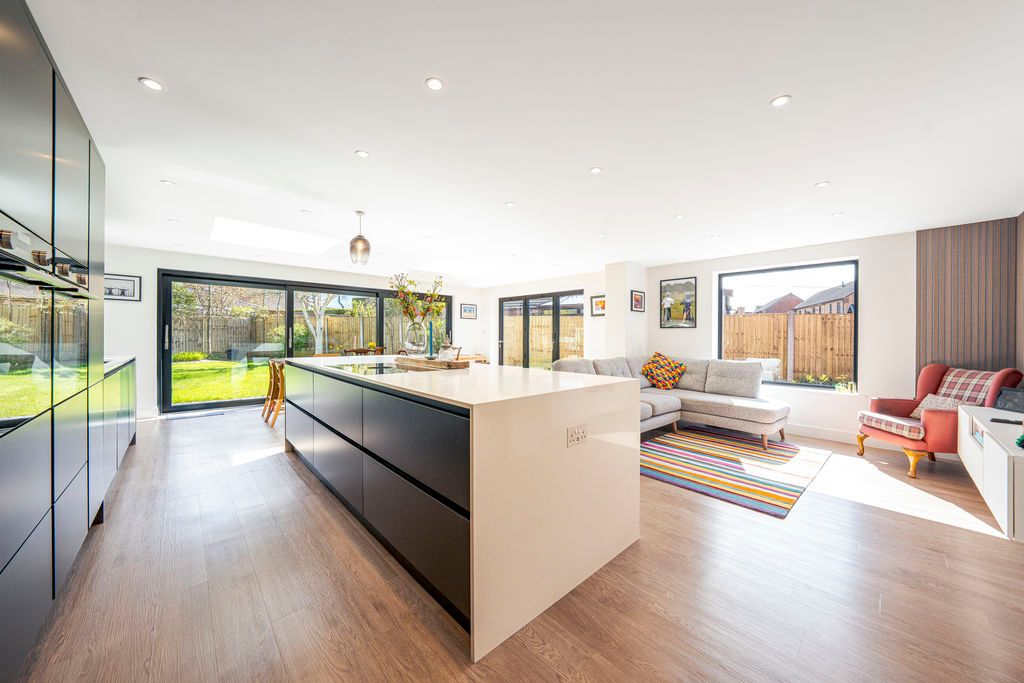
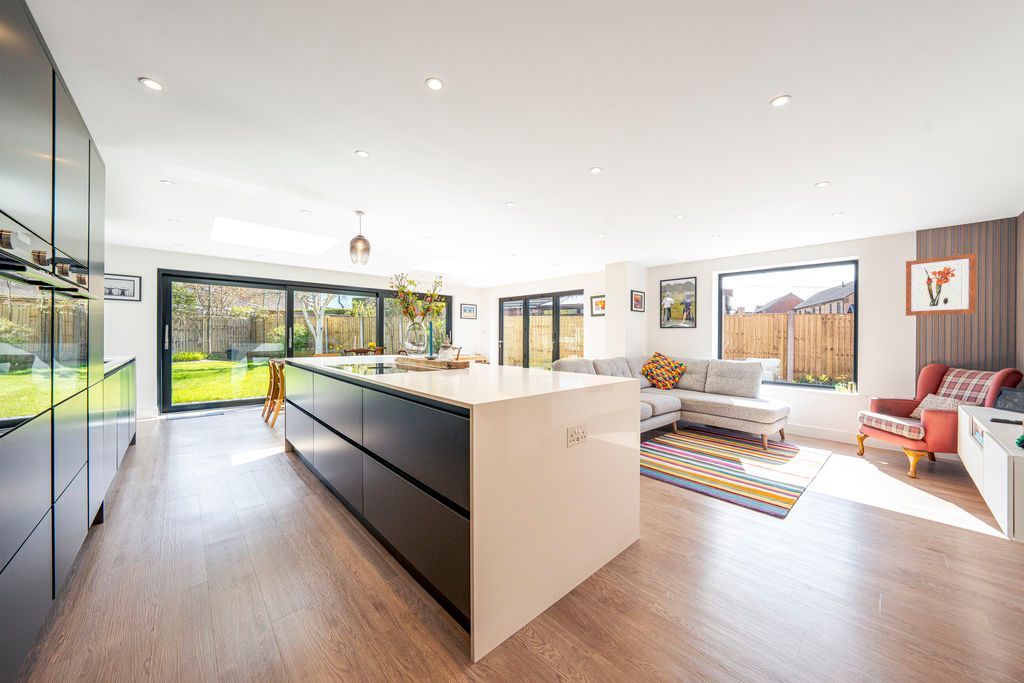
+ wall art (939, 286)
